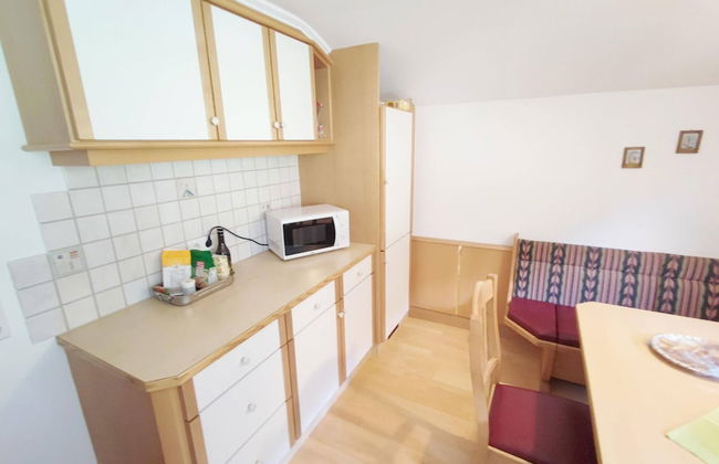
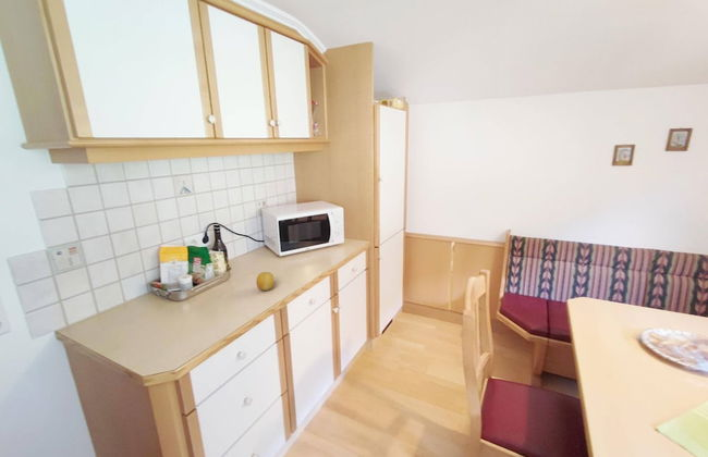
+ fruit (265, 281)
